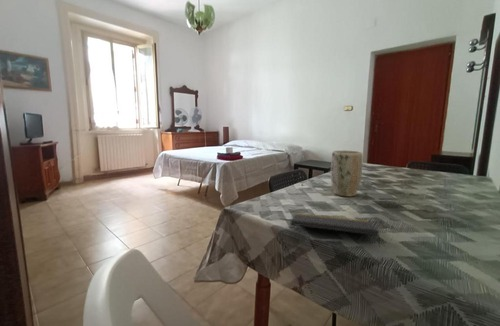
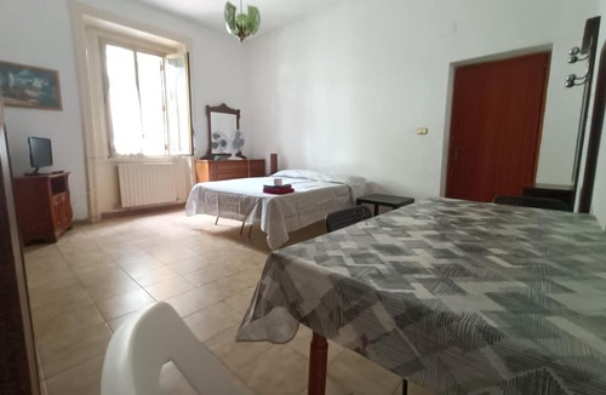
- notepad (330, 222)
- plant pot (345, 172)
